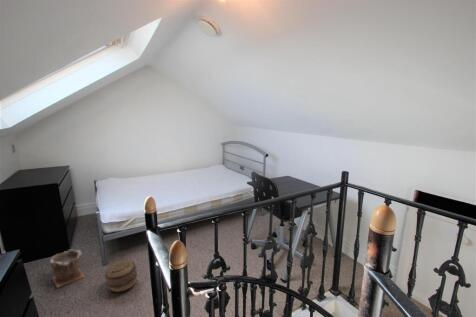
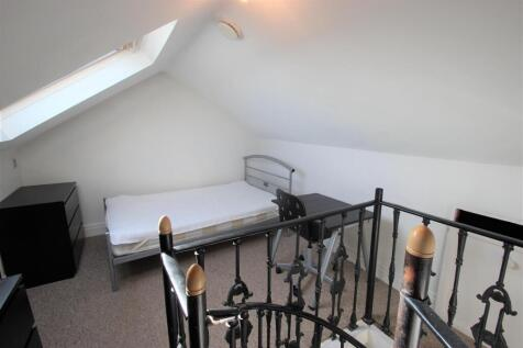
- plant pot (67, 266)
- basket (121, 274)
